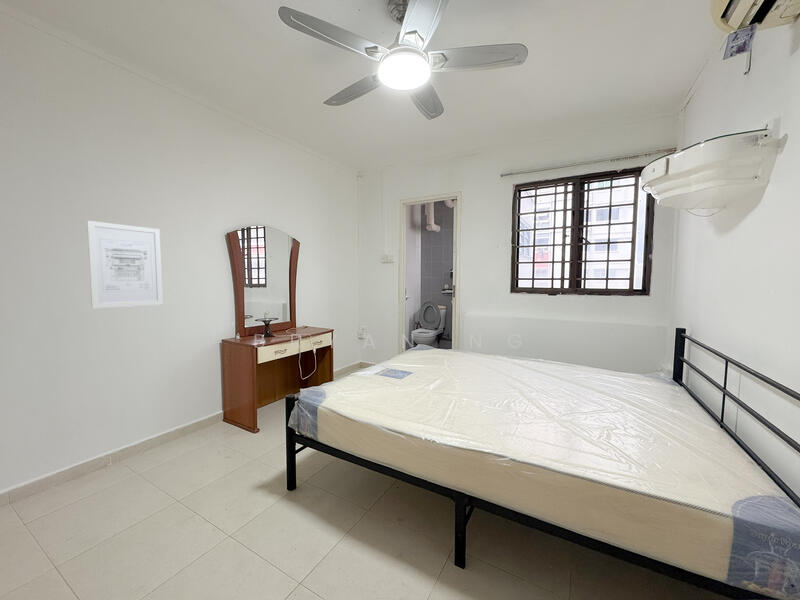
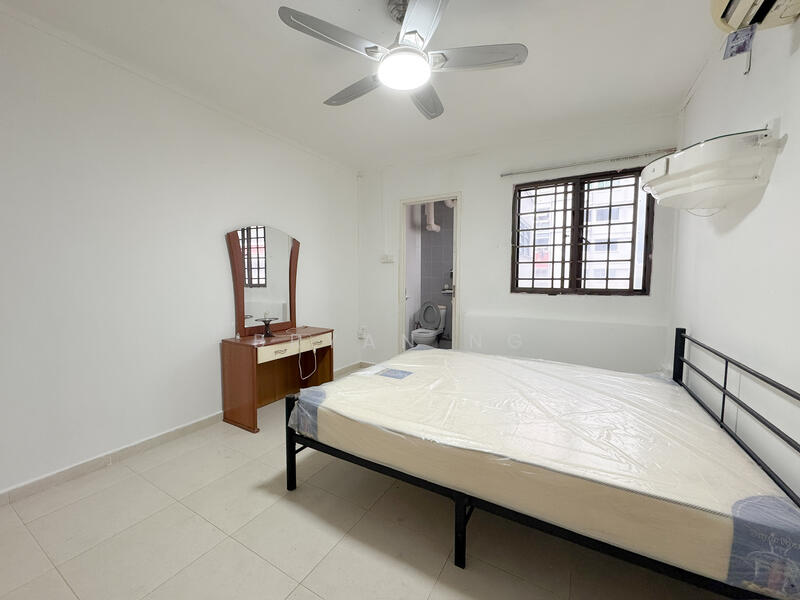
- wall art (128, 266)
